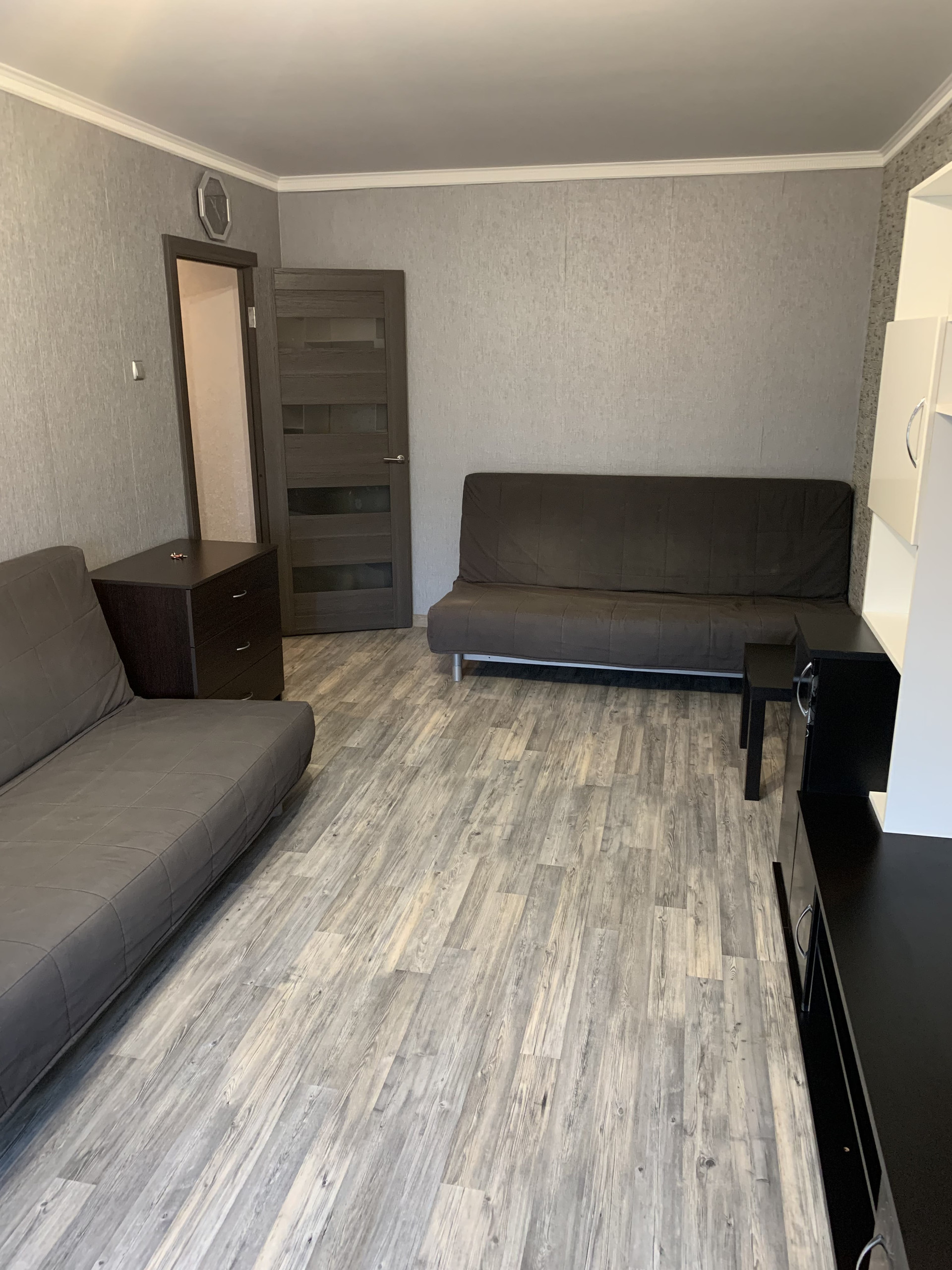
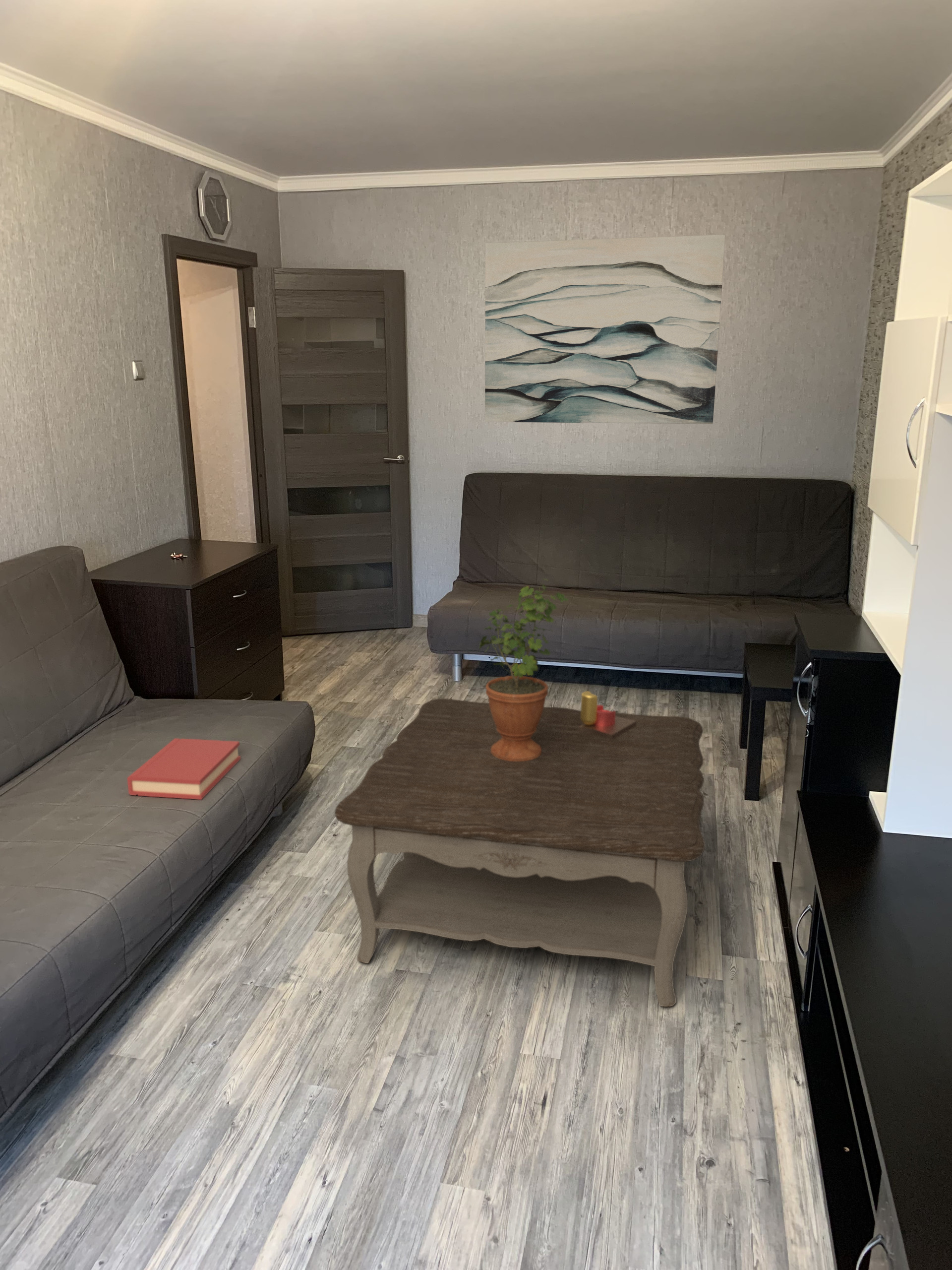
+ potted plant (522, 665)
+ wall art (599, 333)
+ coffee table (537, 829)
+ hardback book (186, 767)
+ candle (606, 710)
